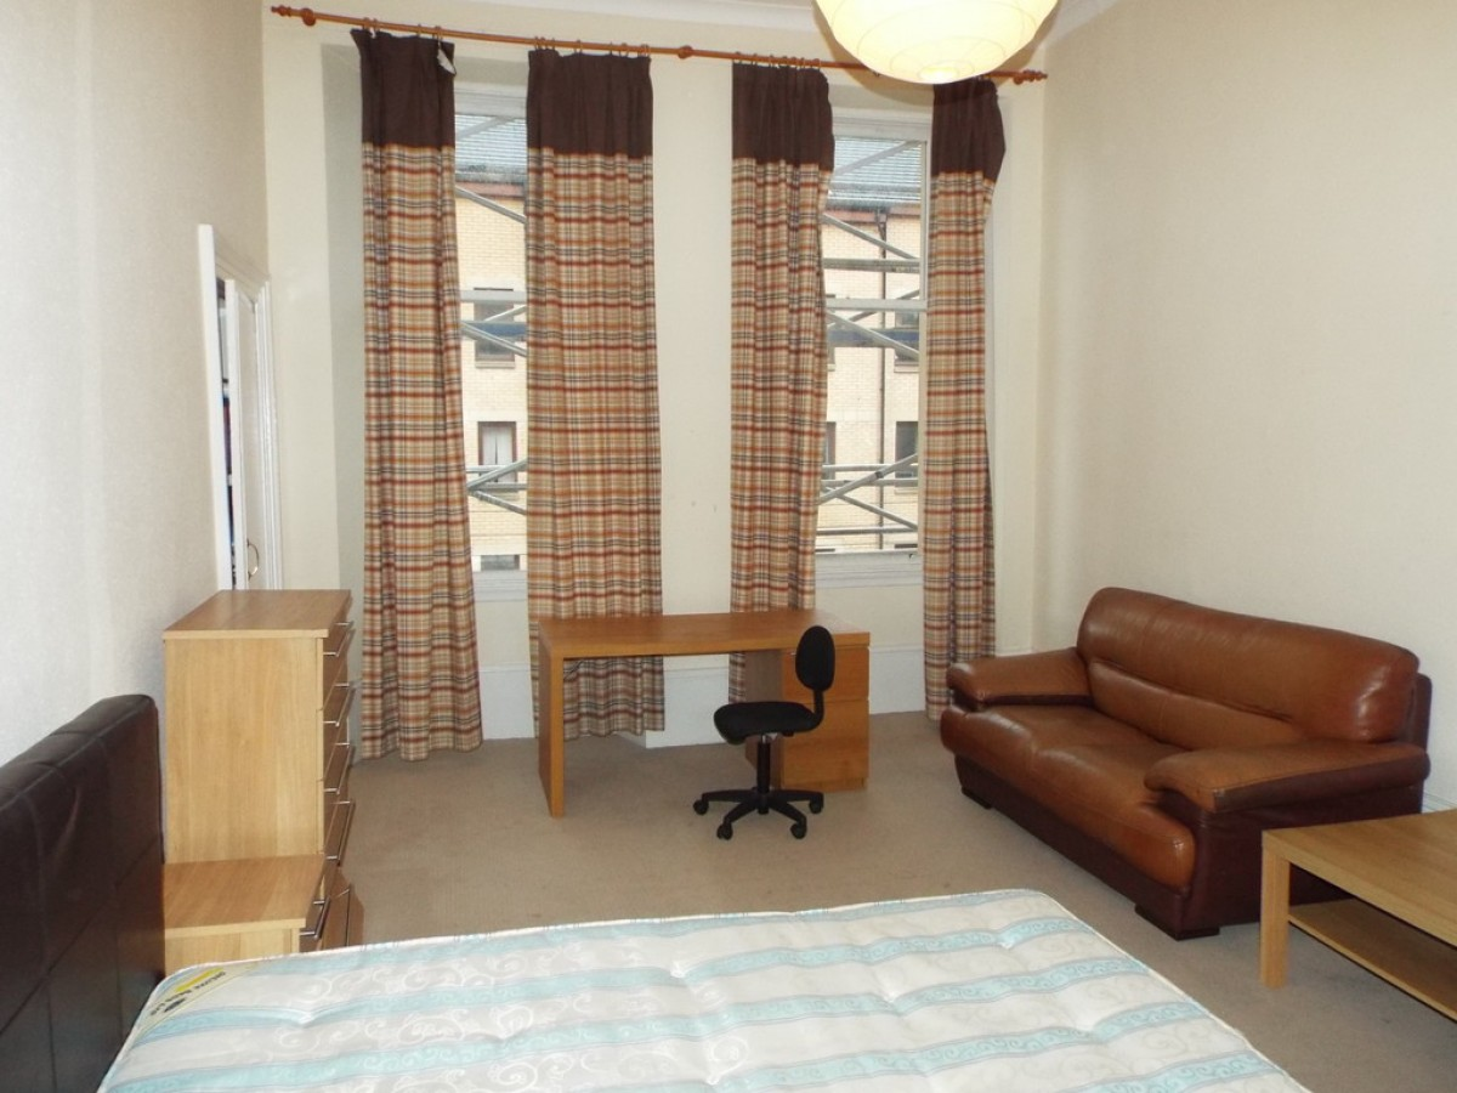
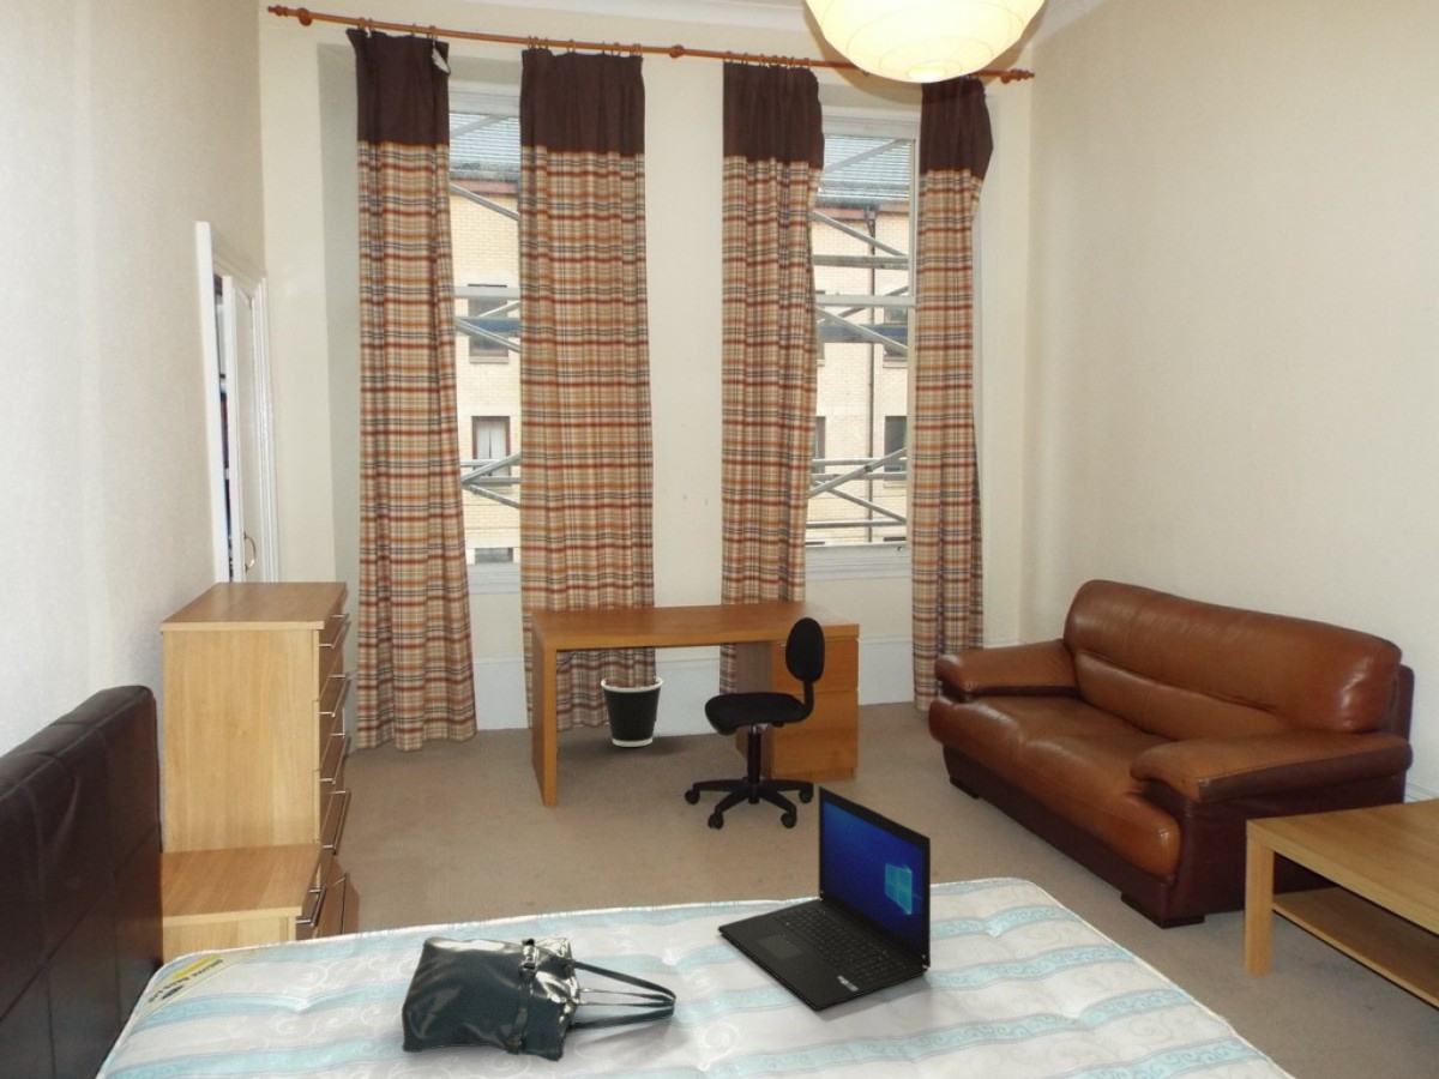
+ tote bag (544, 984)
+ wastebasket (632, 711)
+ laptop (819, 886)
